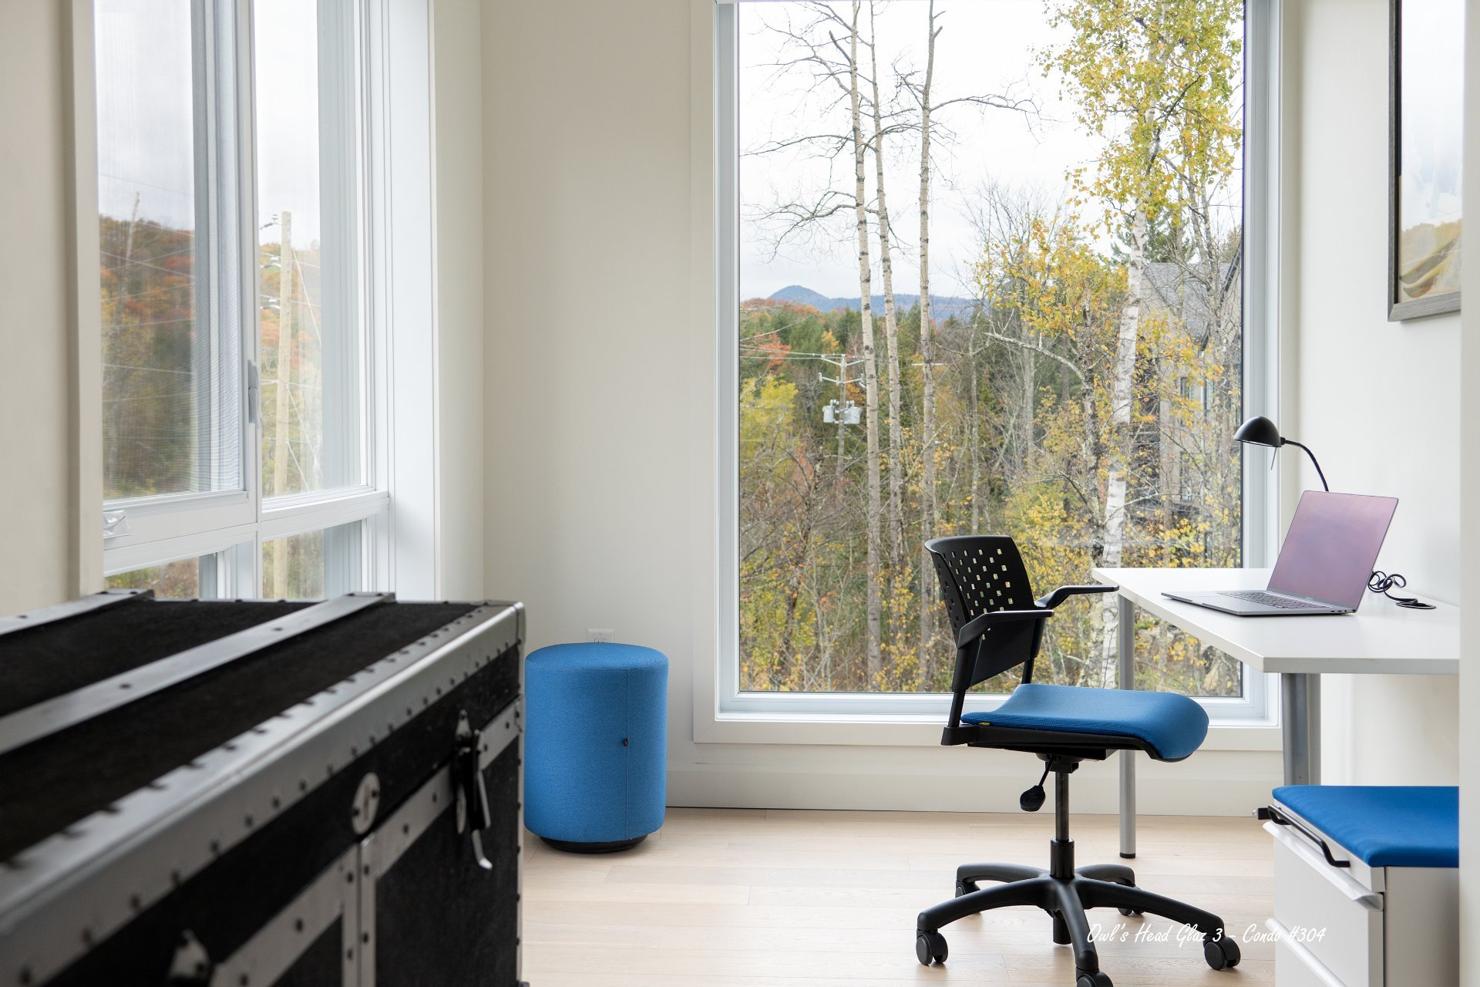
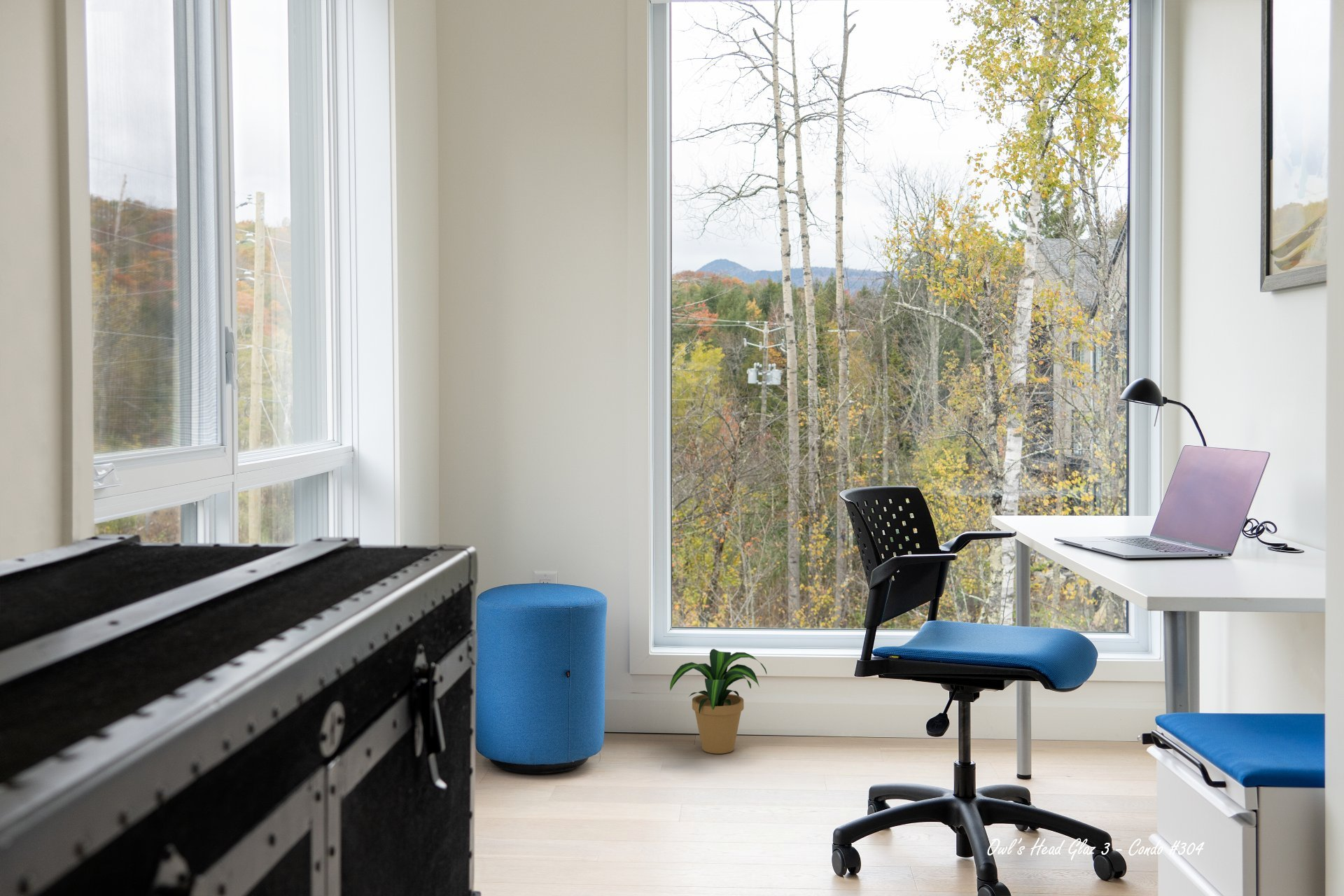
+ potted plant (718, 701)
